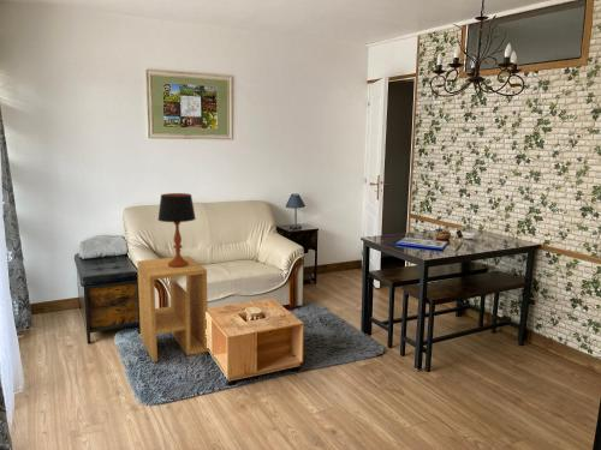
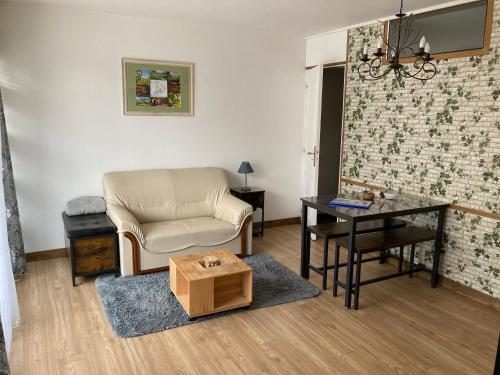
- table lamp (177, 229)
- side table (172, 305)
